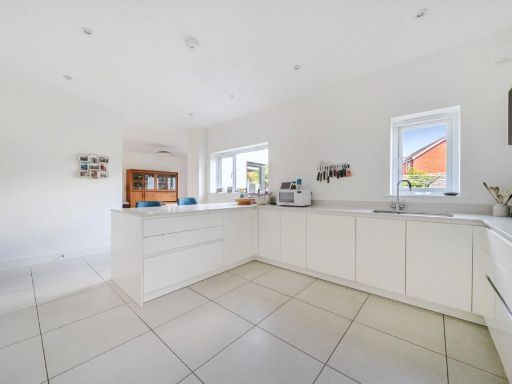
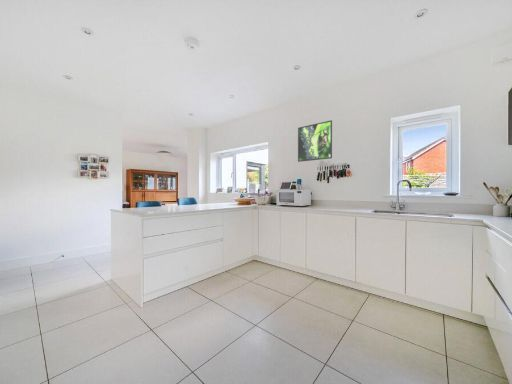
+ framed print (314, 142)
